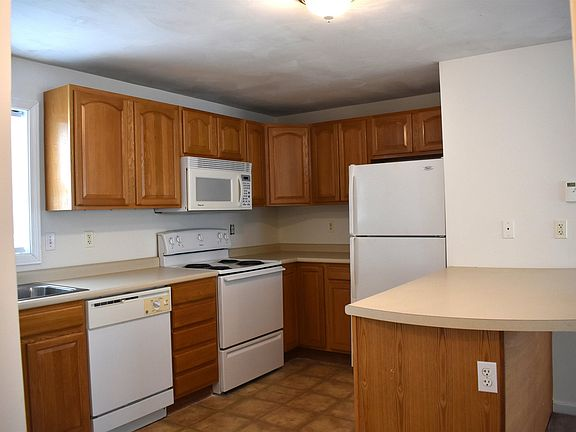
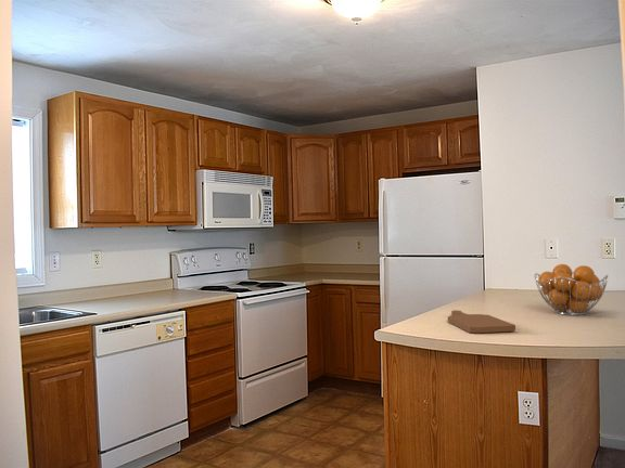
+ cutting board (472, 320)
+ fruit basket (570, 288)
